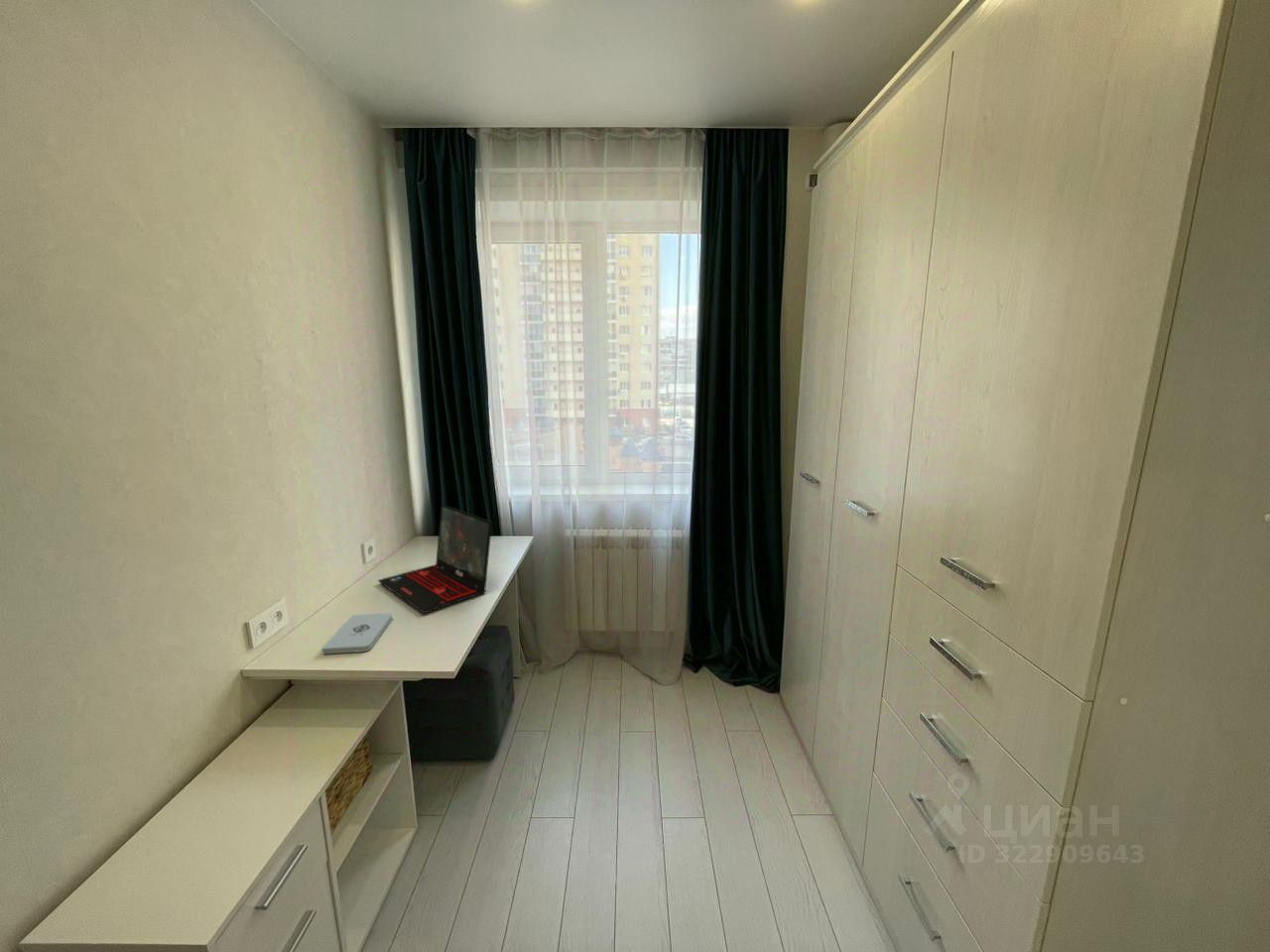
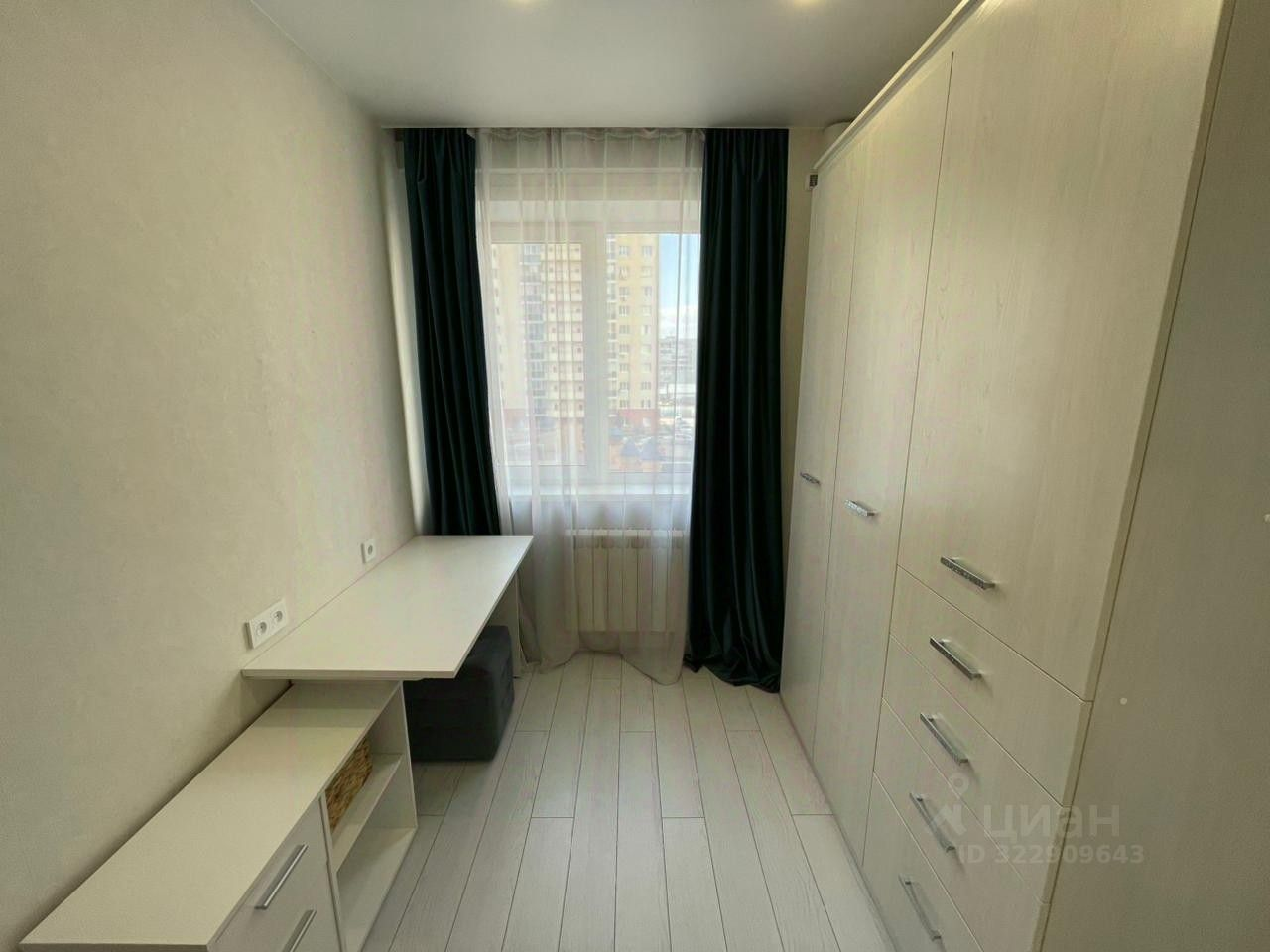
- laptop (437, 553)
- notepad (360, 632)
